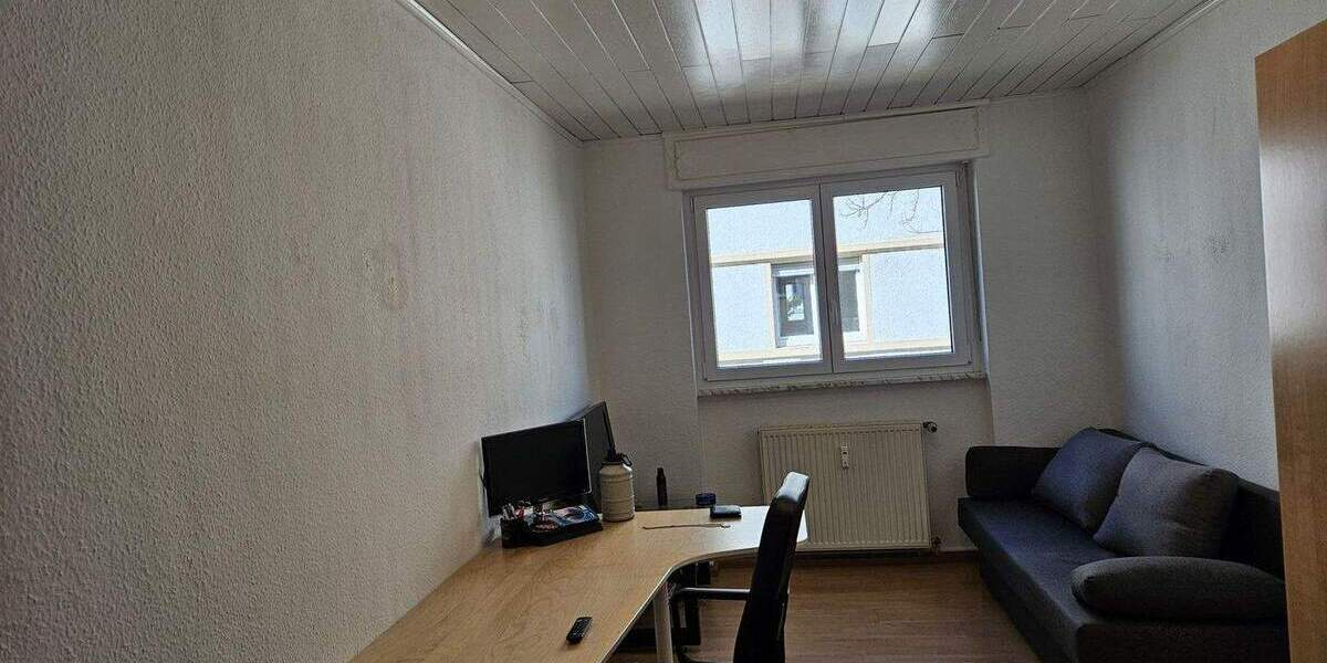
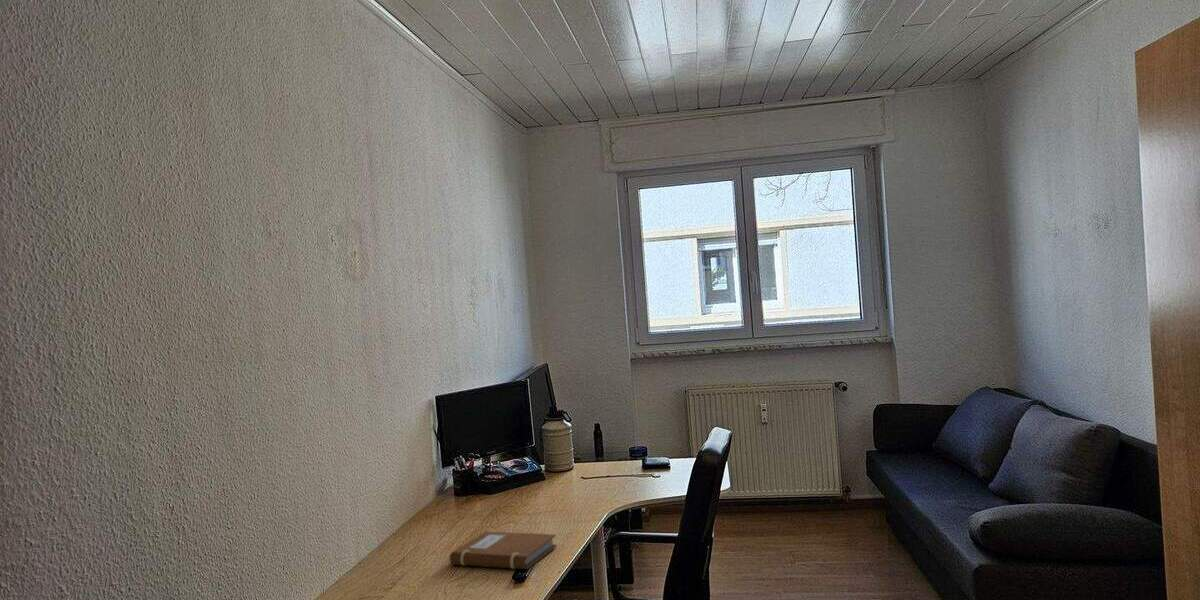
+ notebook (501, 549)
